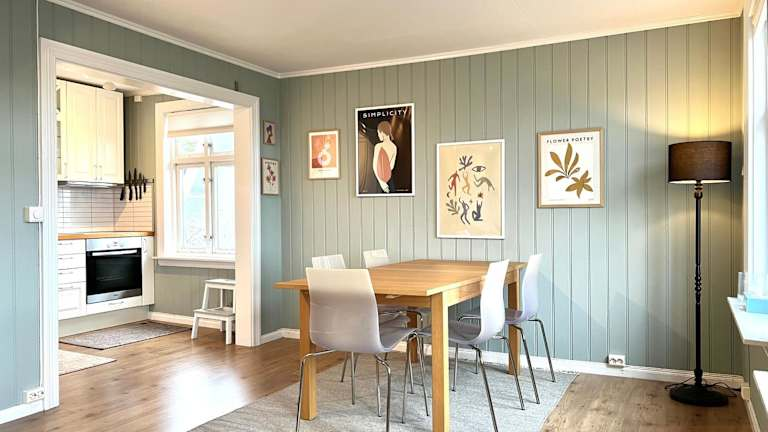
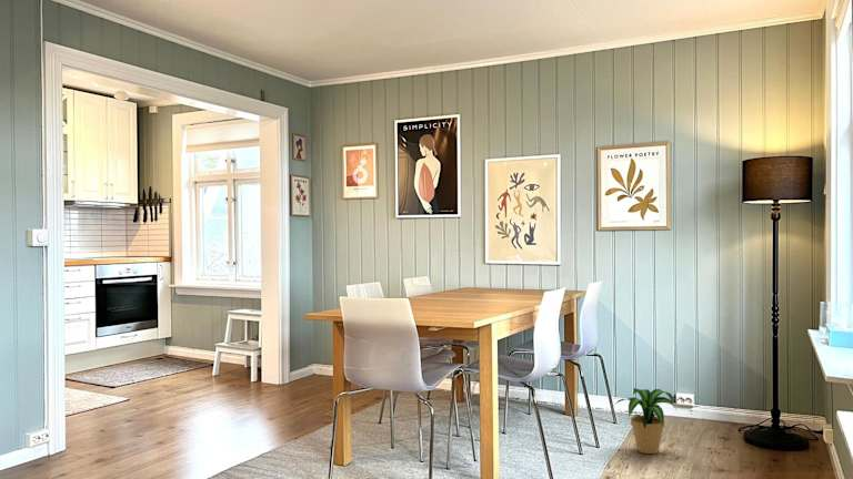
+ potted plant (648, 420)
